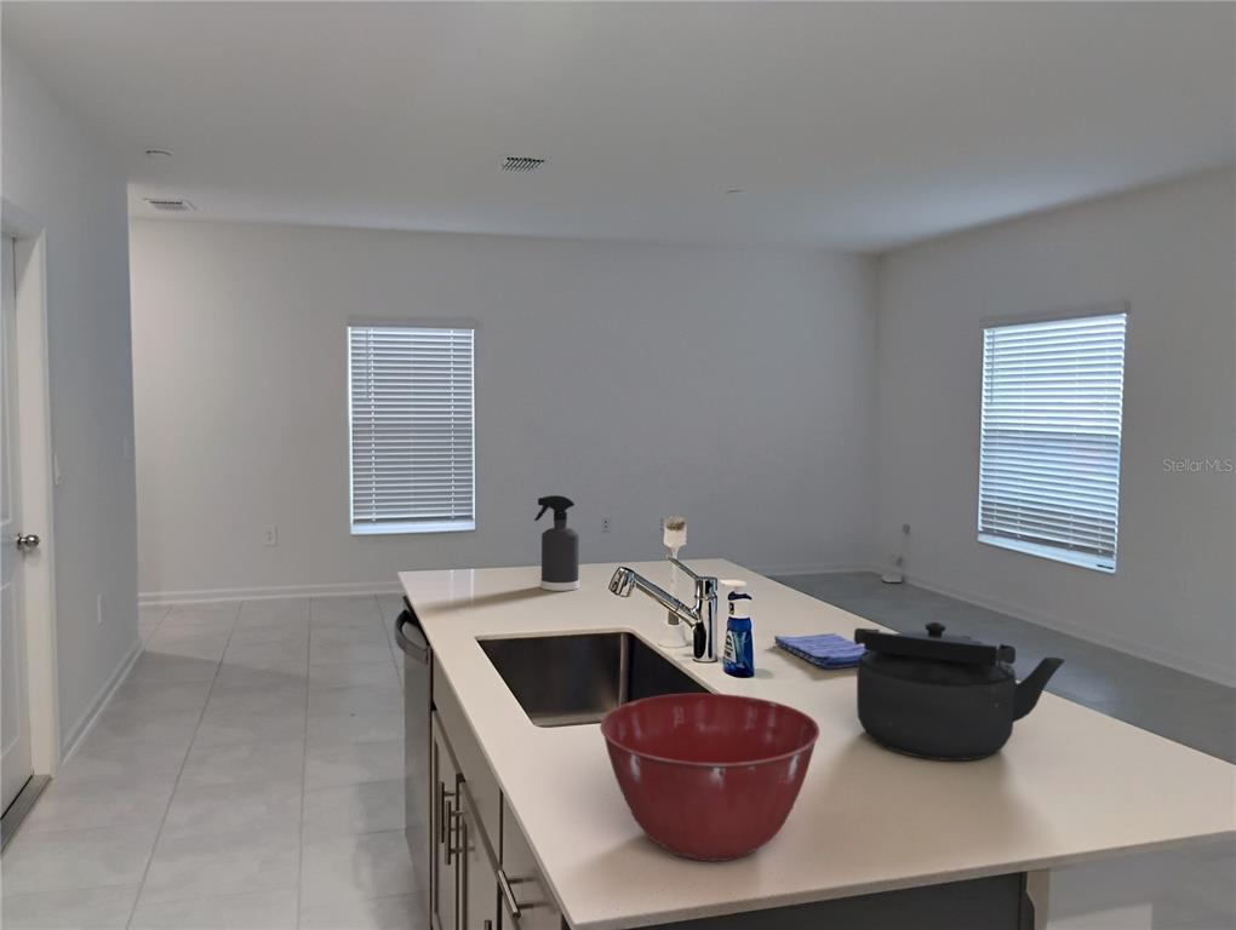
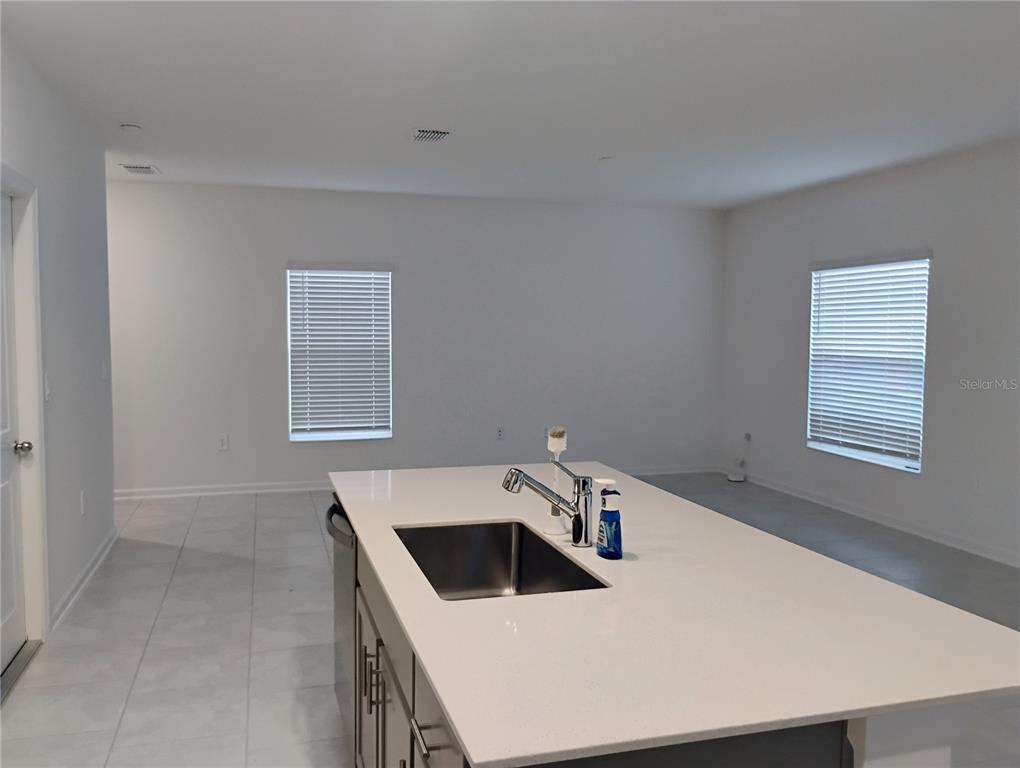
- kettle (938, 682)
- dish towel (830, 647)
- mixing bowl (708, 780)
- spray bottle (556, 541)
